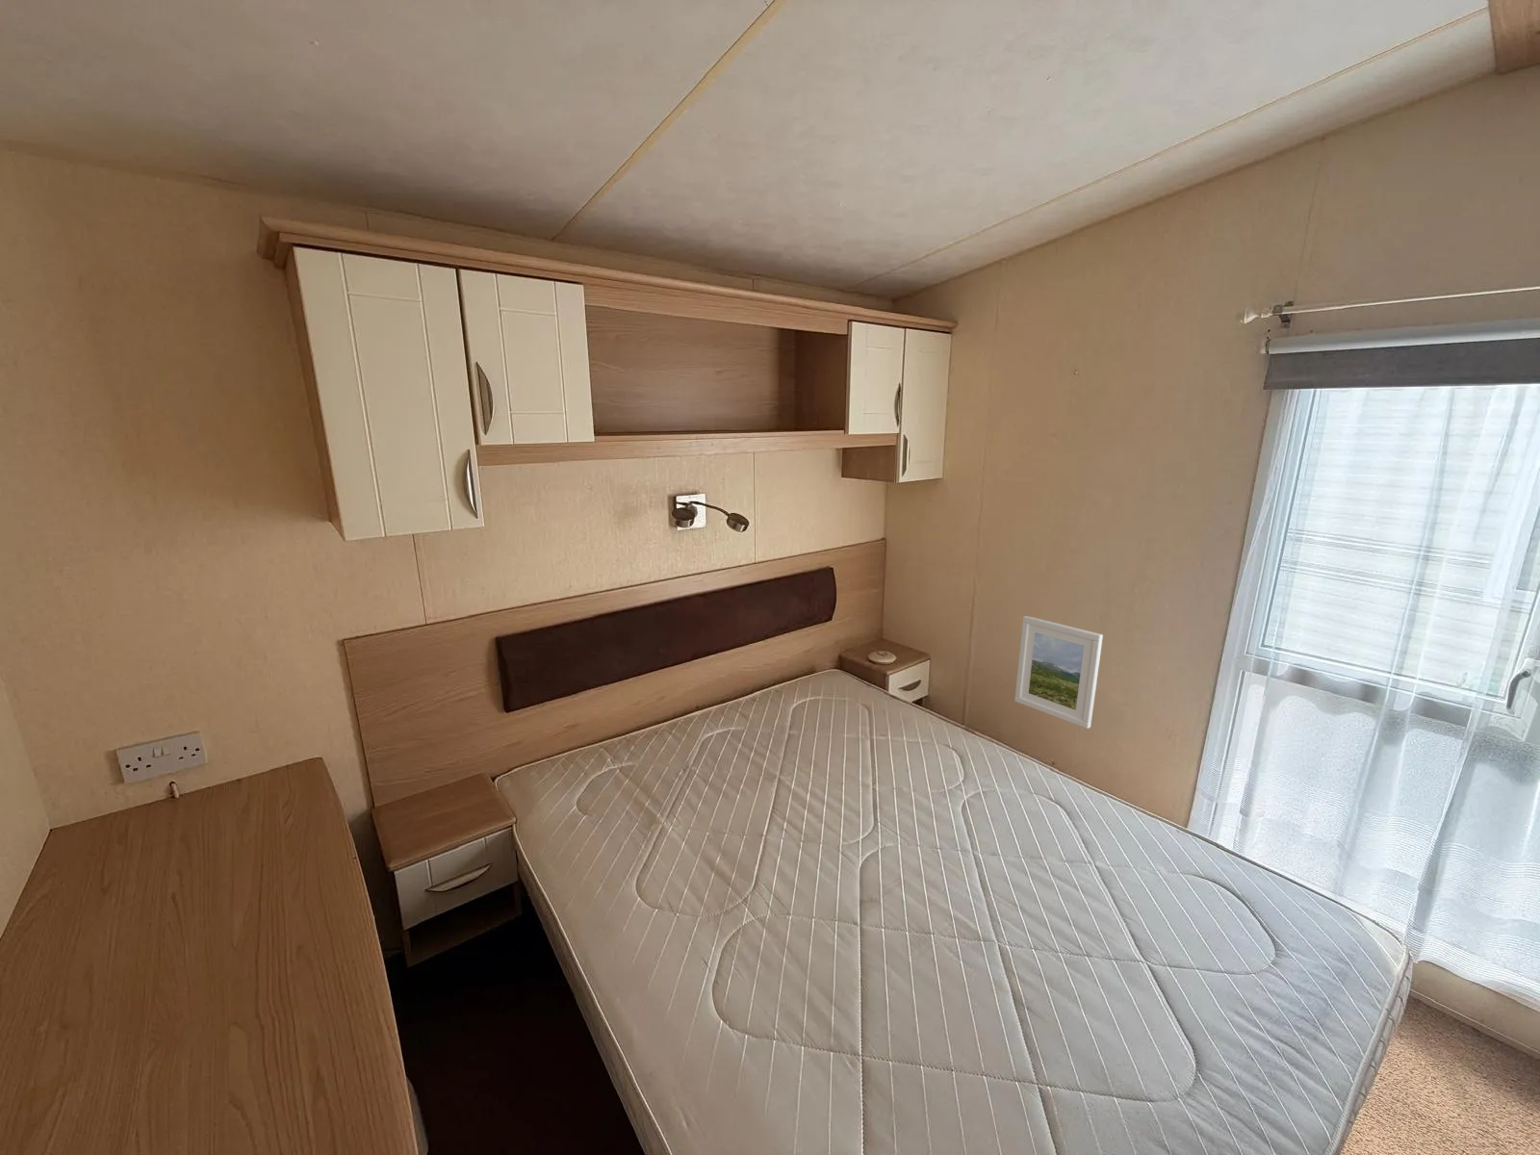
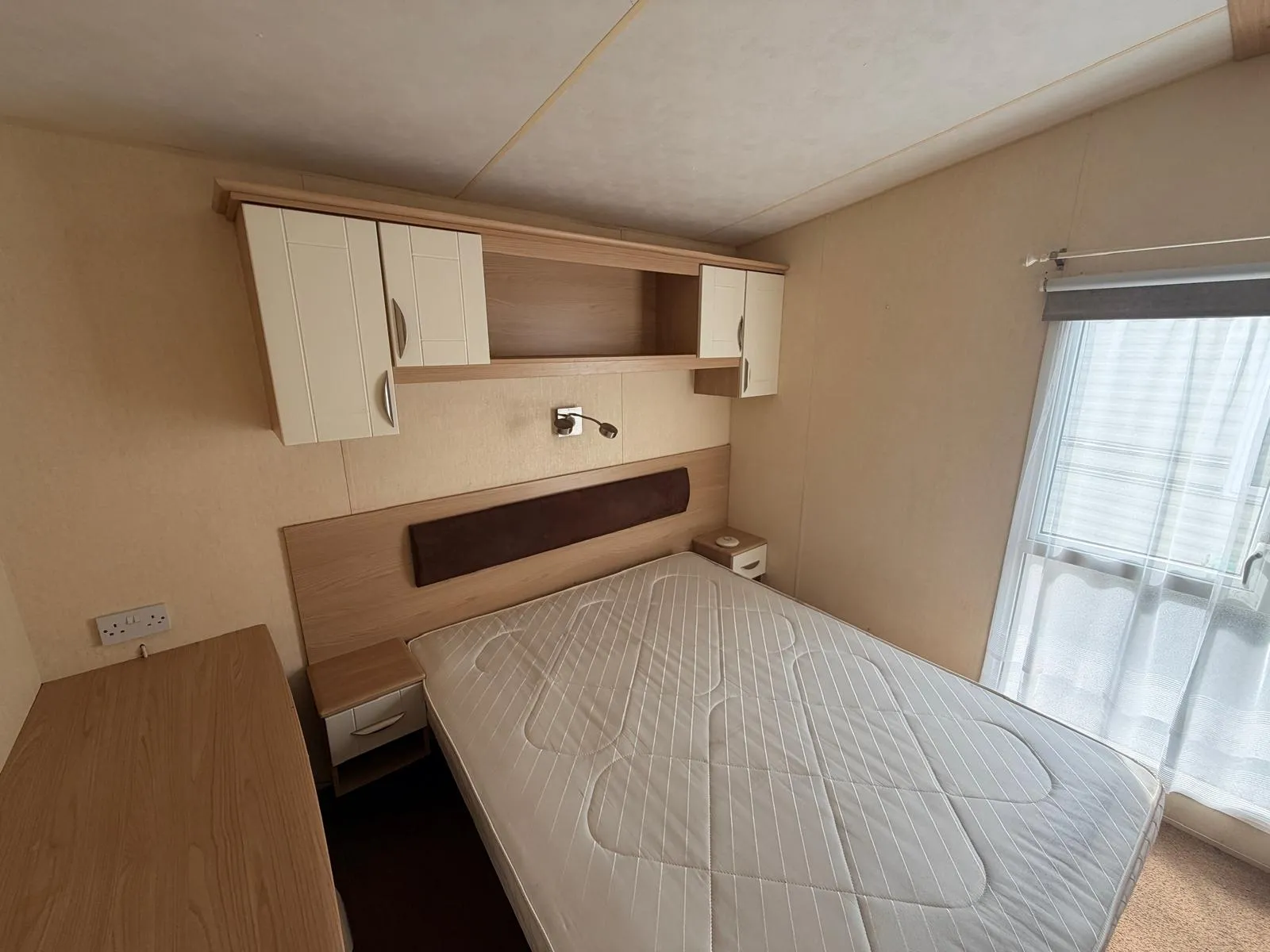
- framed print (1055, 670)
